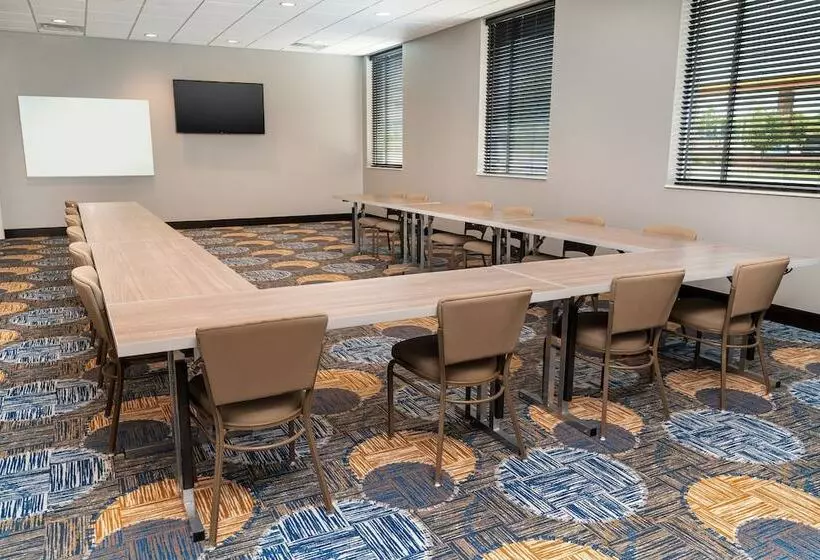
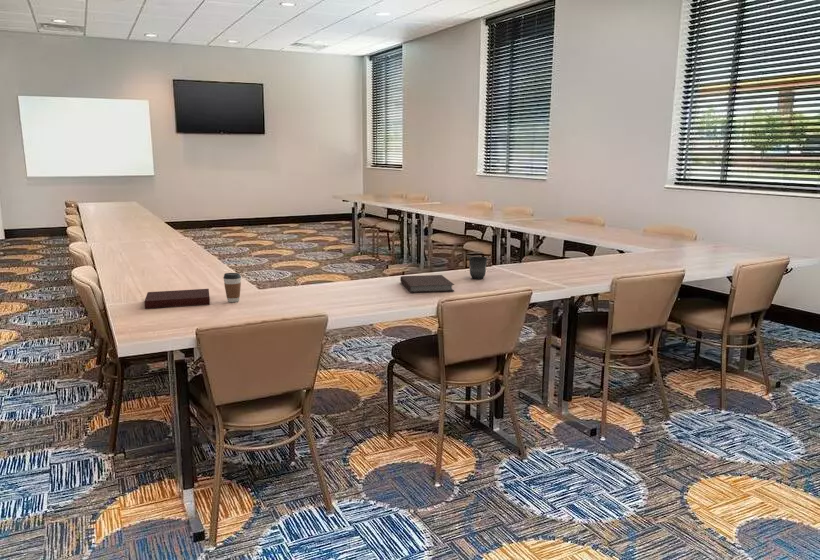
+ mug (477, 267)
+ coffee cup (232, 287)
+ notebook (426, 283)
+ notebook (178, 298)
